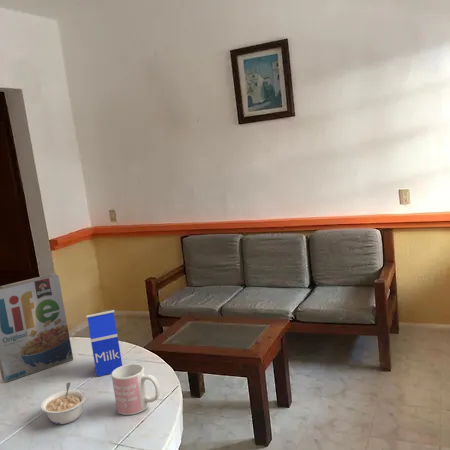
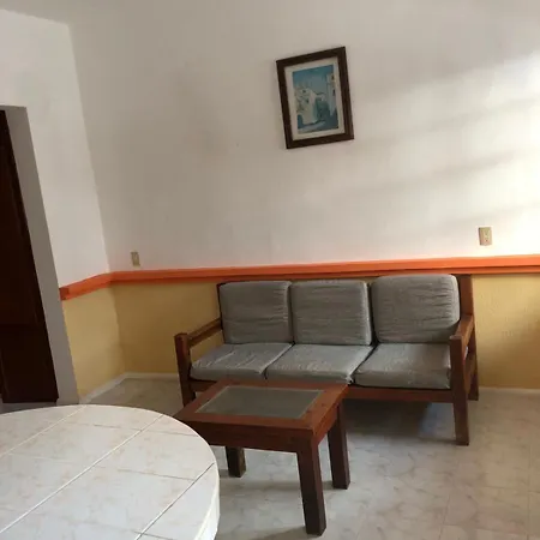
- mug (135, 388)
- cereal box (30, 326)
- milk carton (104, 340)
- legume (63, 406)
